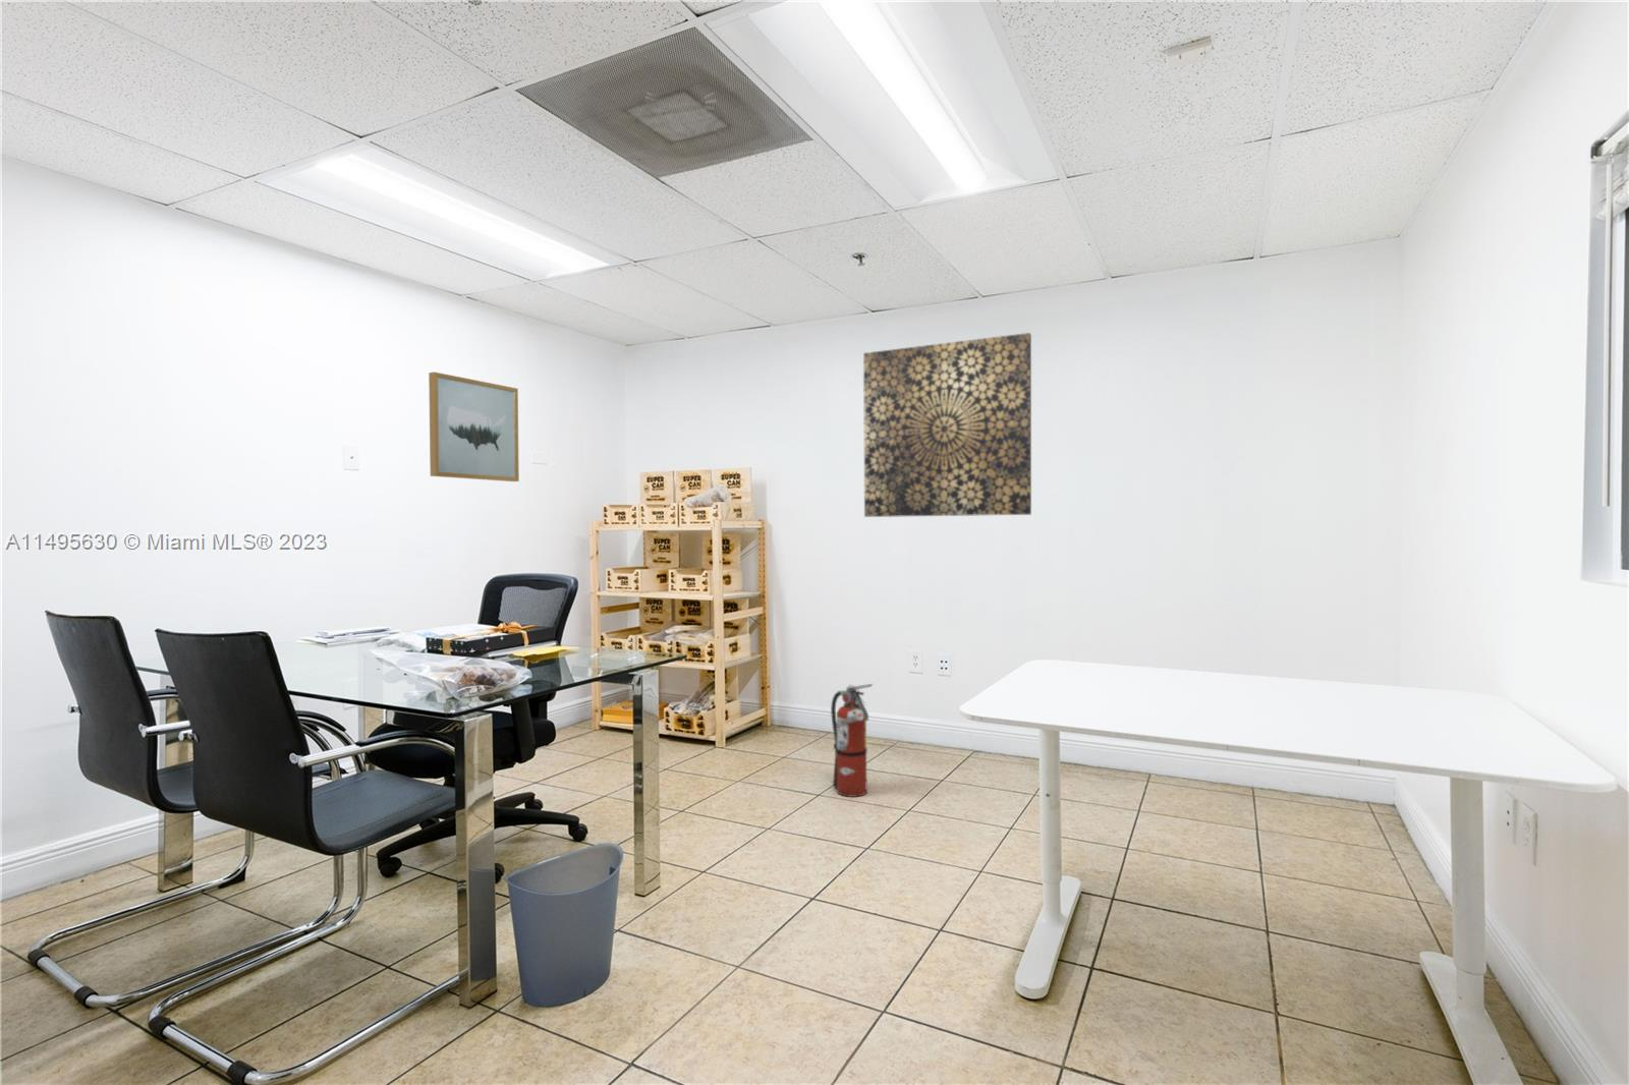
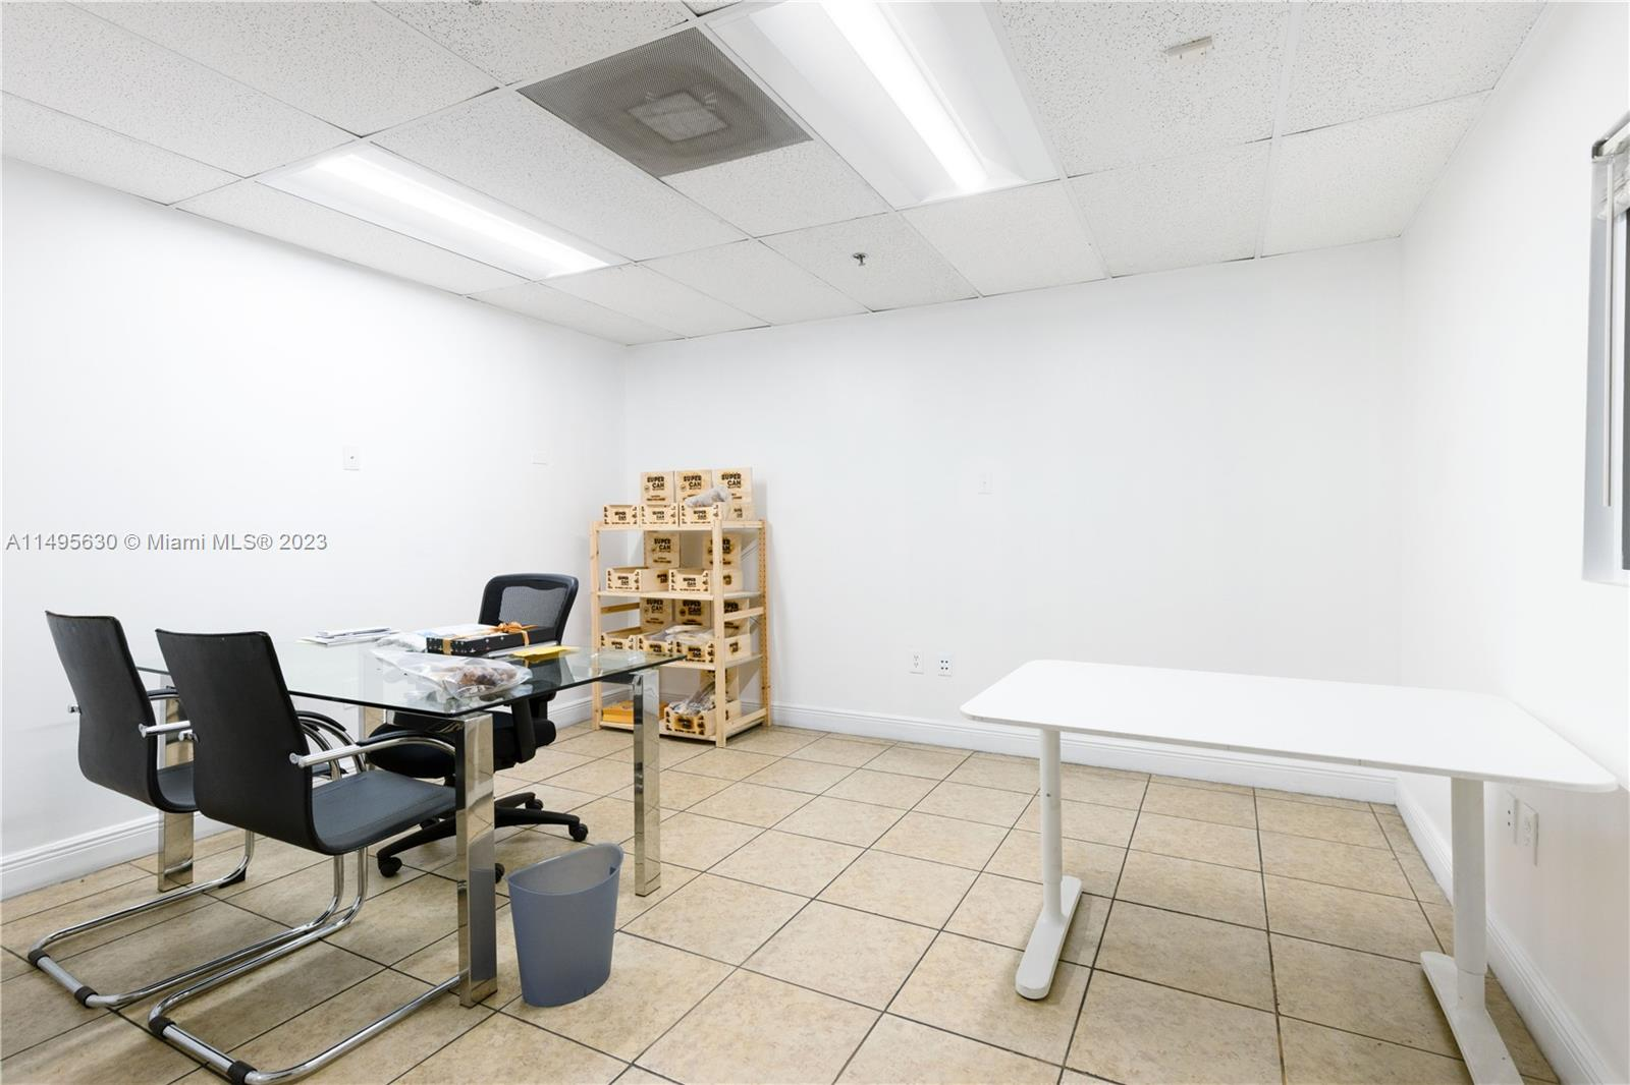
- wall art (942, 430)
- wall art (476, 430)
- fire extinguisher (848, 737)
